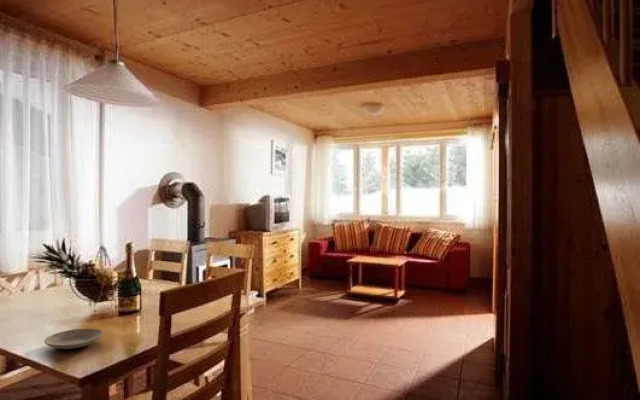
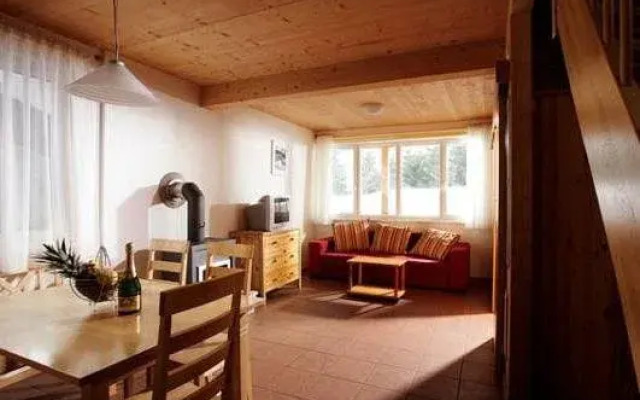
- plate (74, 340)
